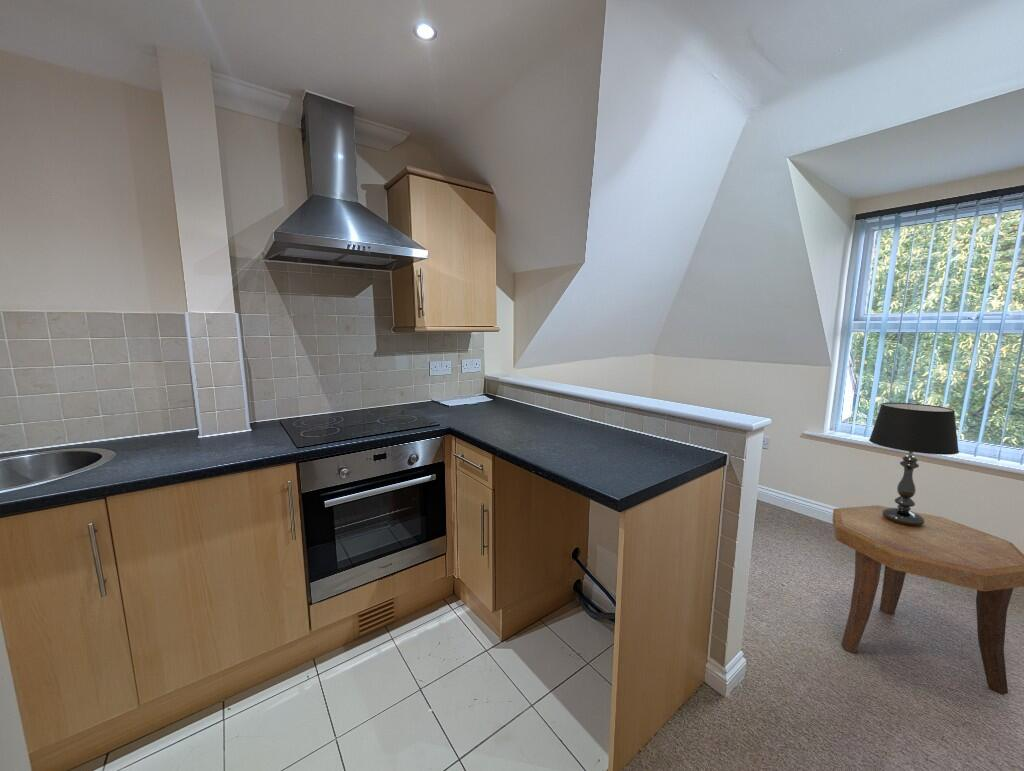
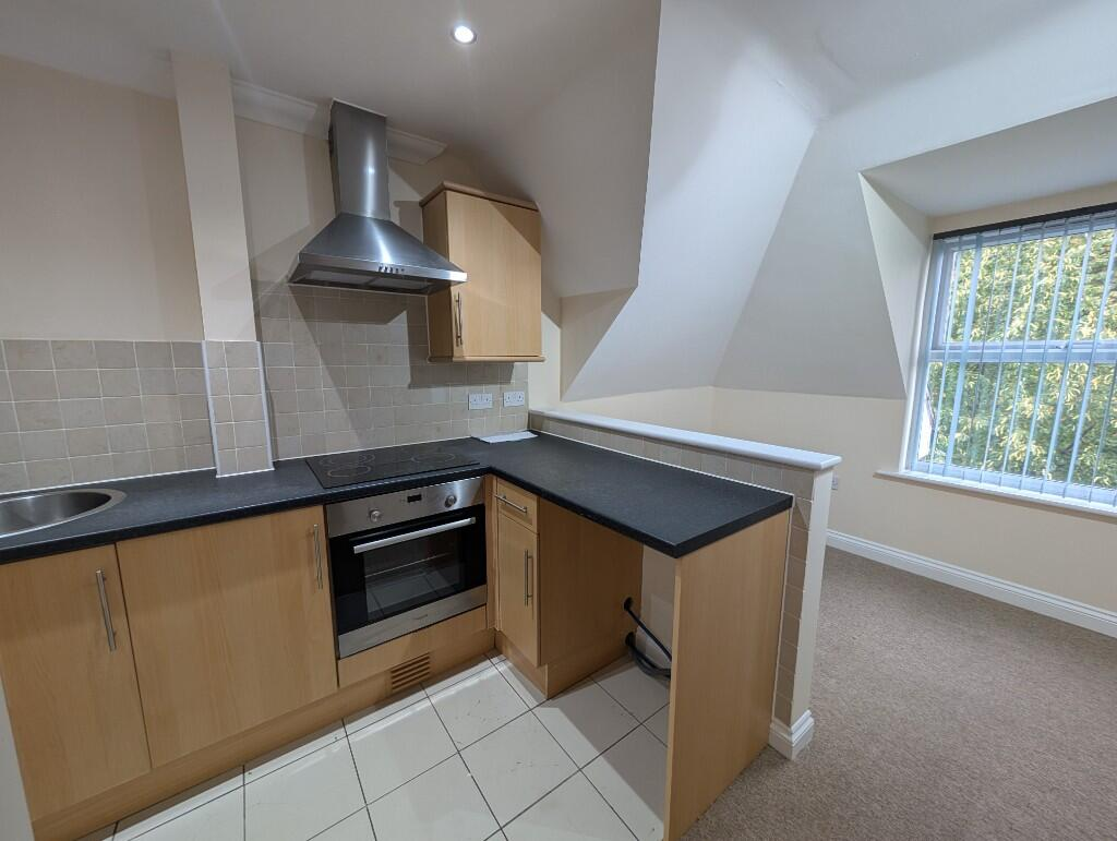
- table lamp (909, 464)
- side table (902, 586)
